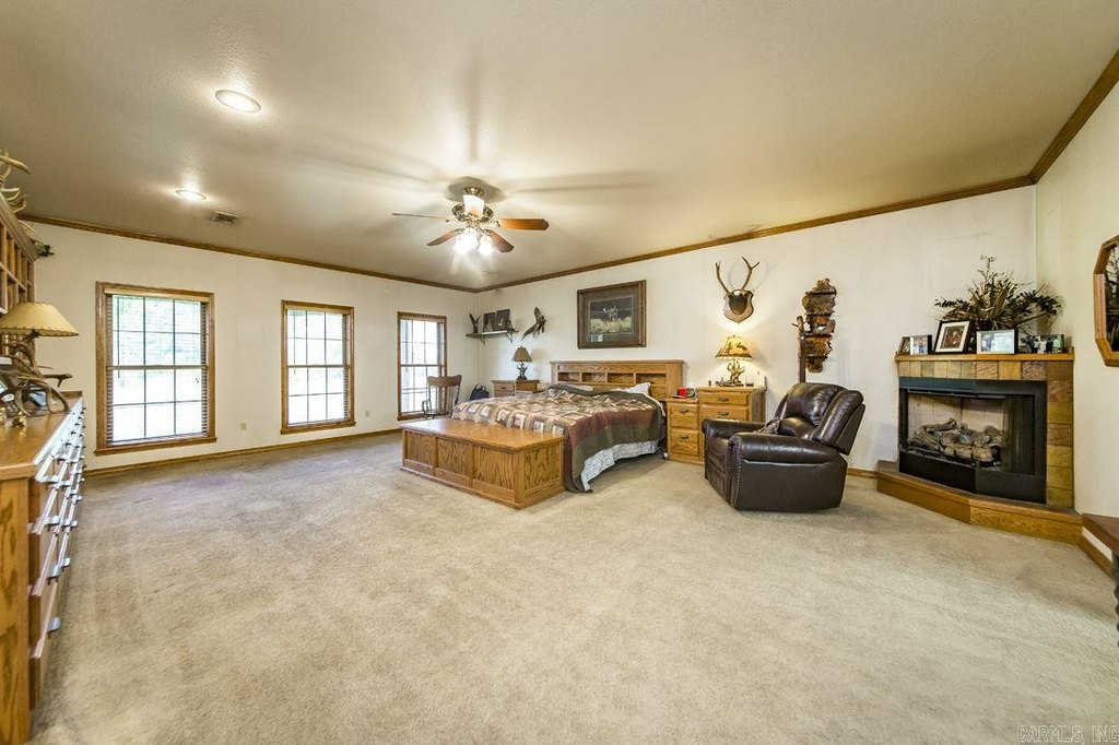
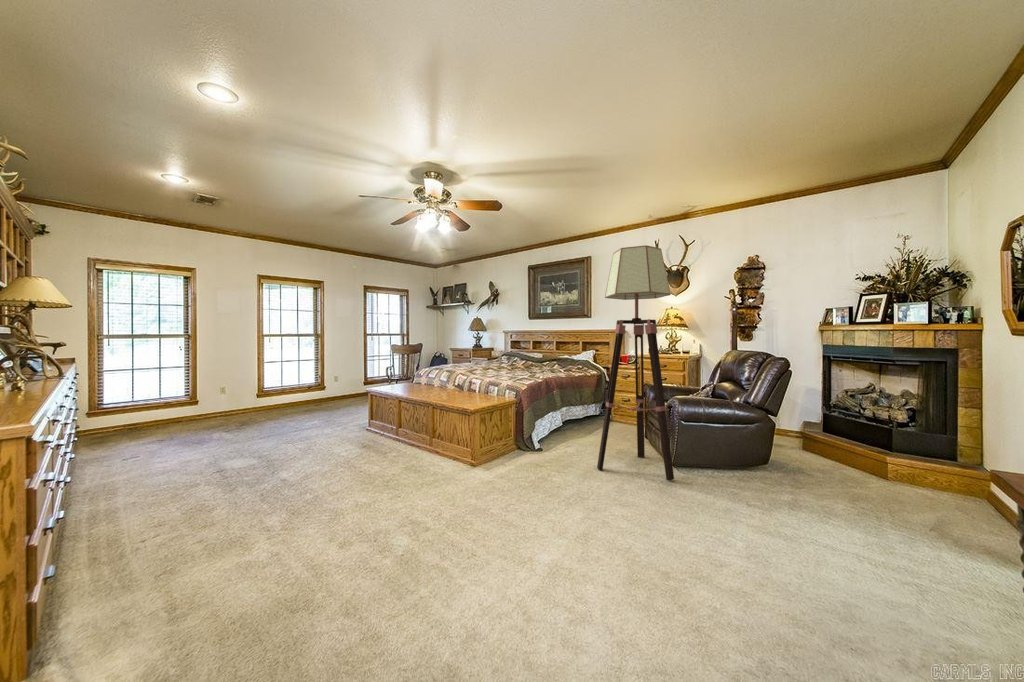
+ floor lamp (635, 358)
